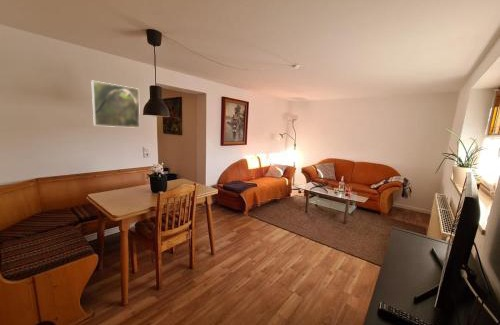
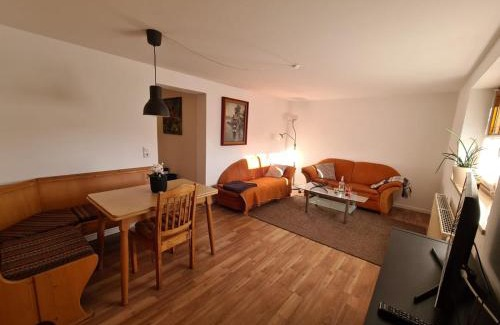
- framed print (117, 106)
